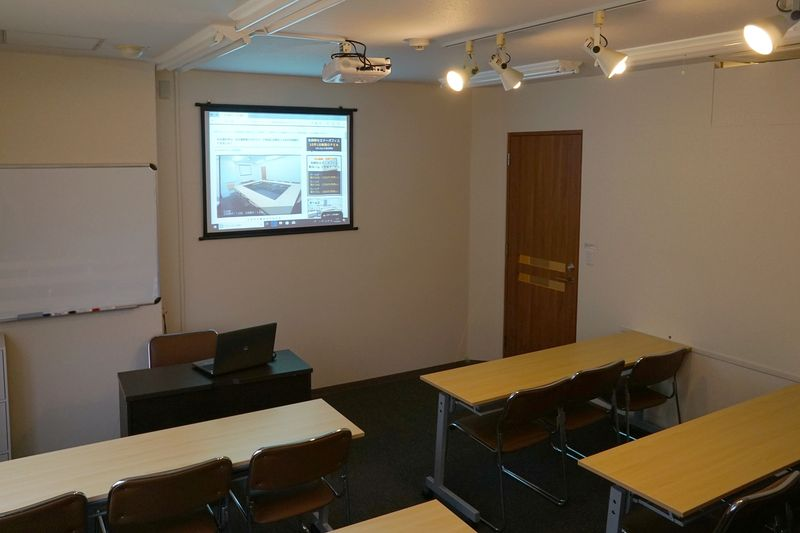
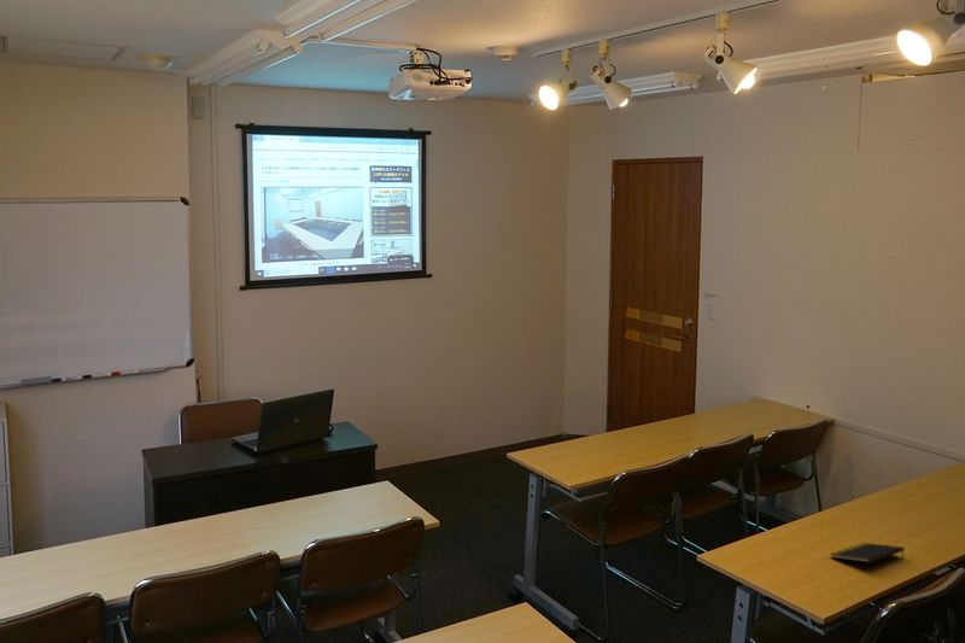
+ notepad (866, 551)
